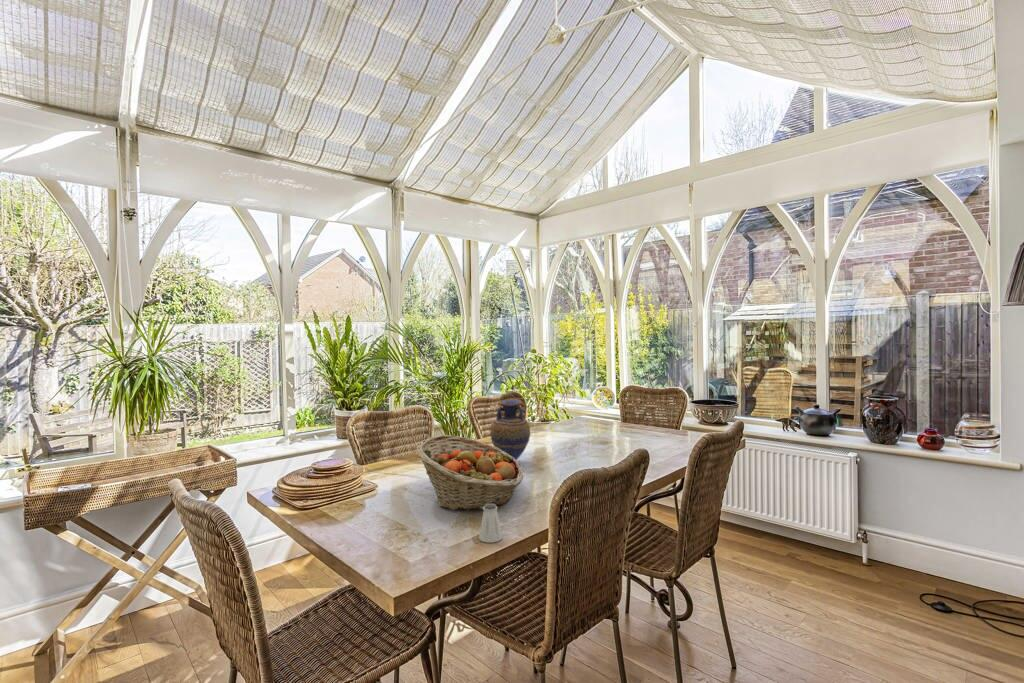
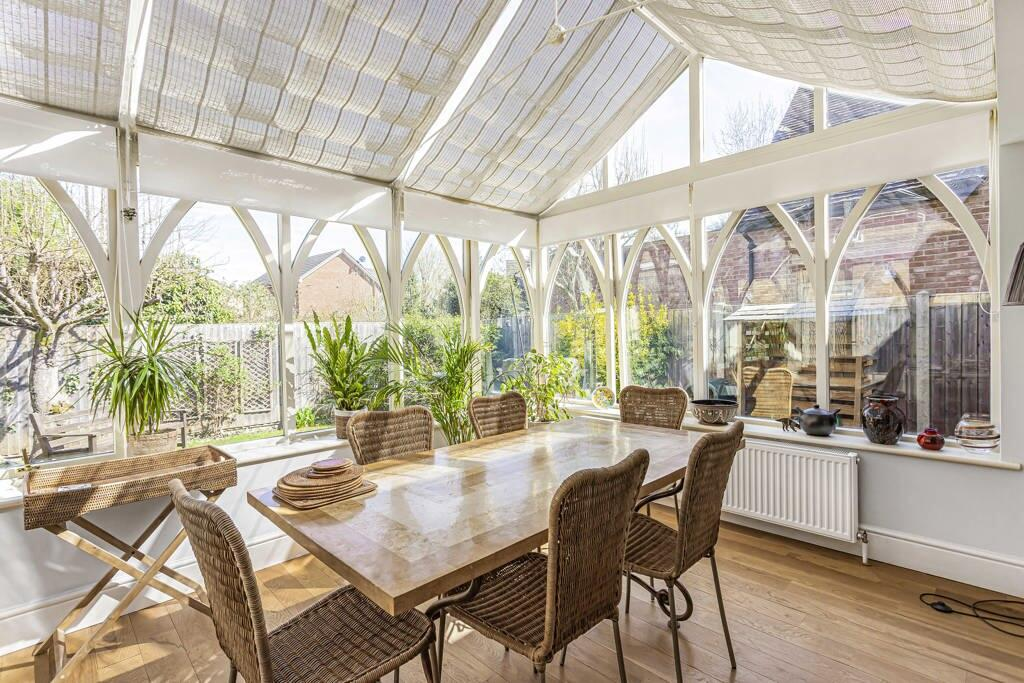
- fruit basket (471, 468)
- saltshaker (490, 521)
- vase (510, 431)
